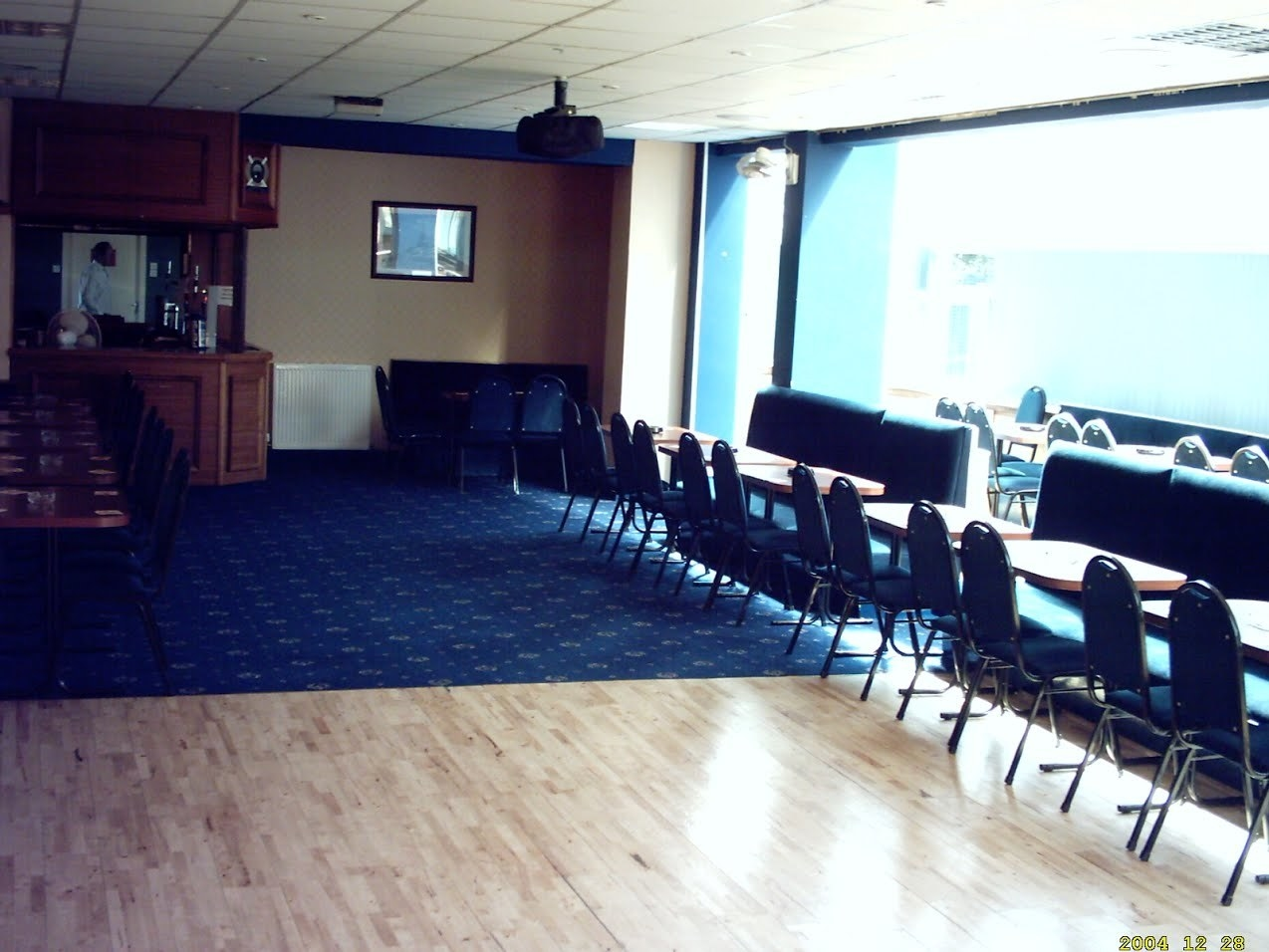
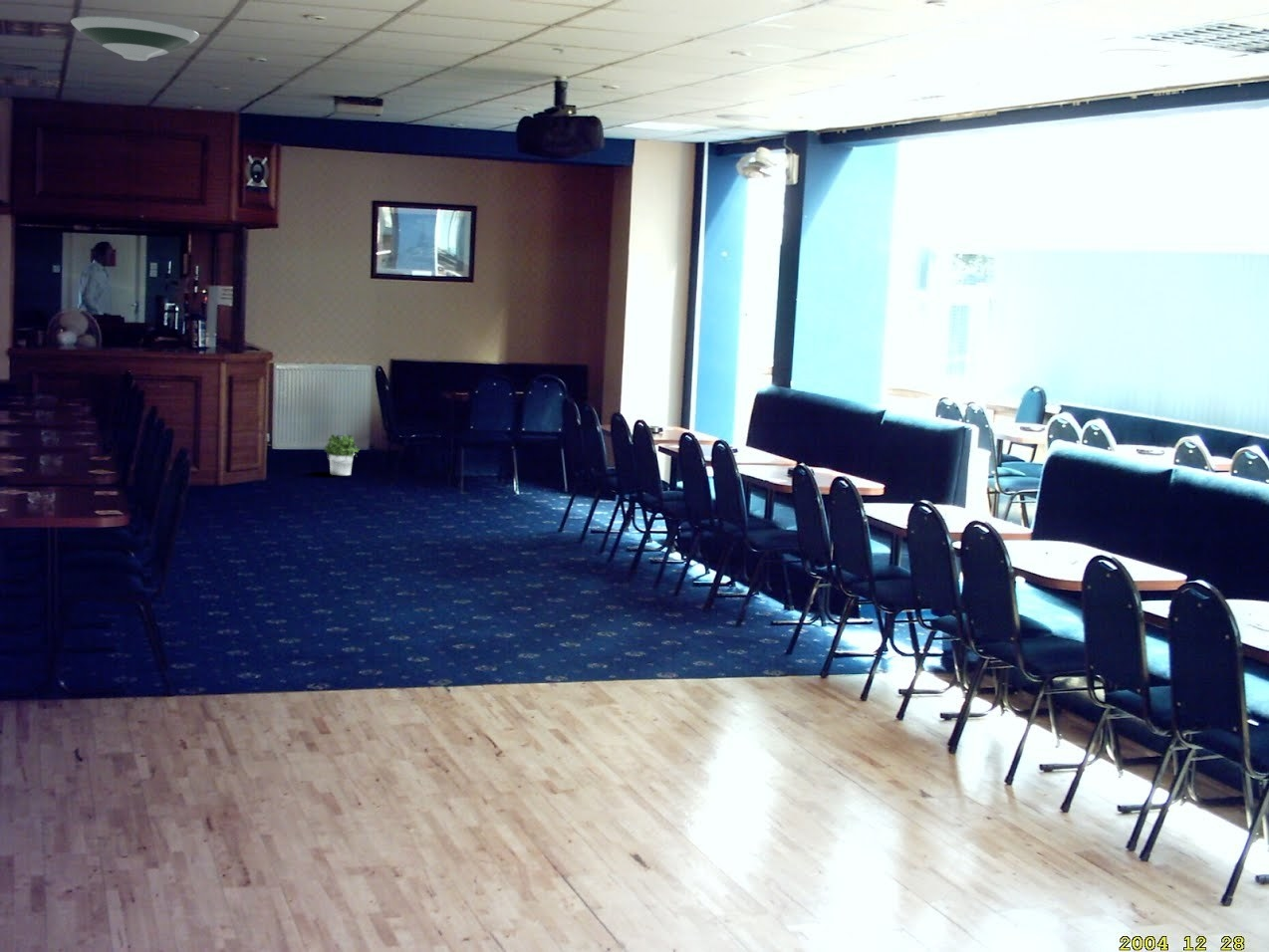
+ potted plant (342, 453)
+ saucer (135, 44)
